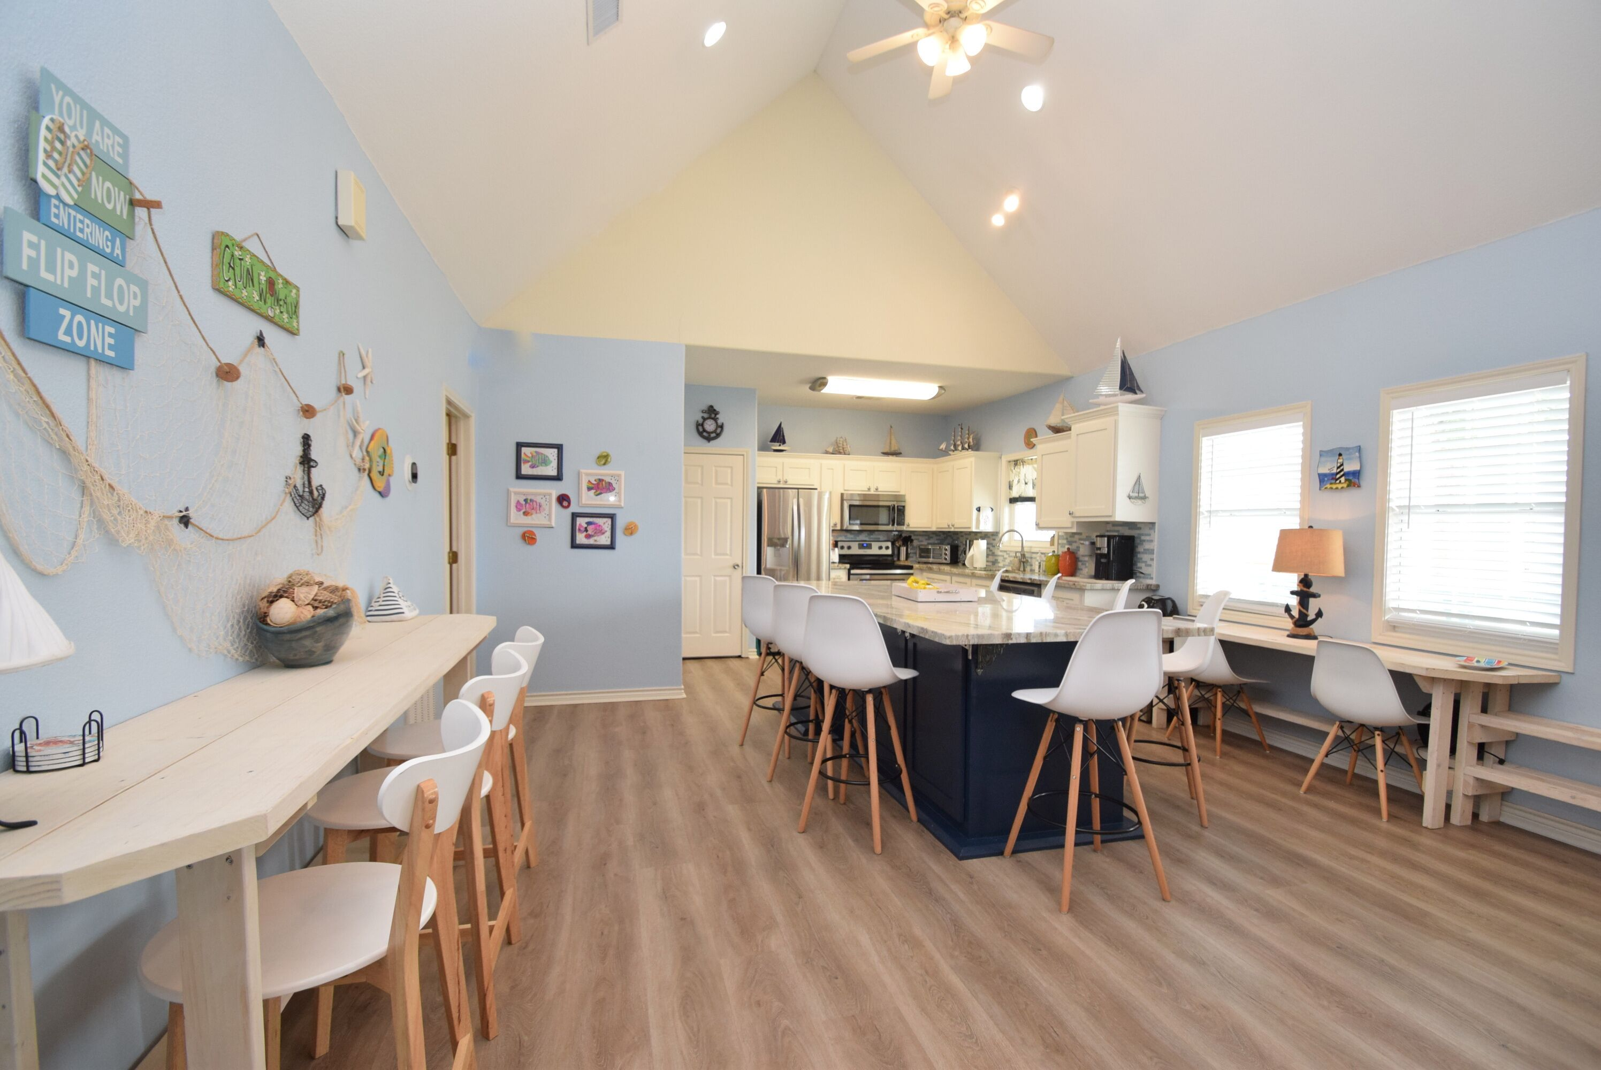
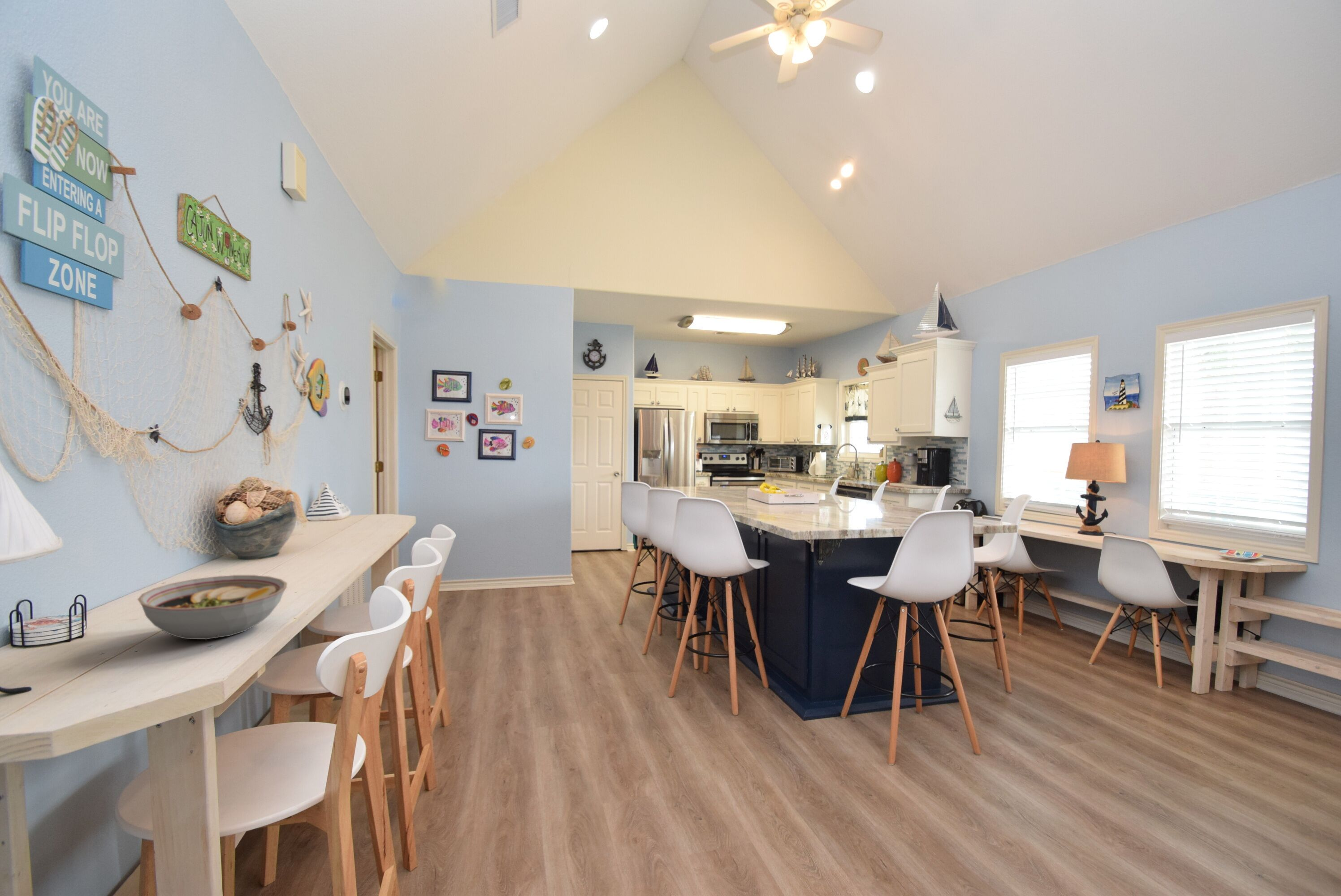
+ bowl (217, 609)
